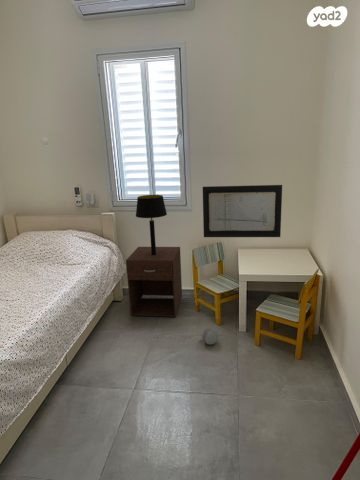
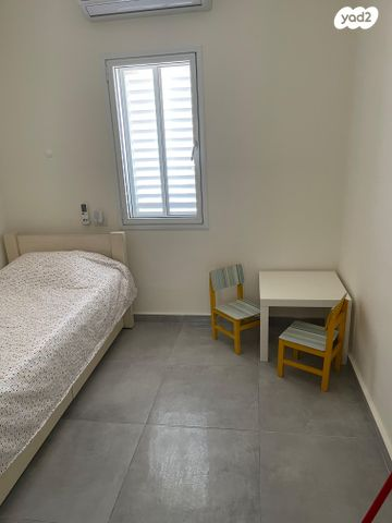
- nightstand (155, 280)
- ball (210, 336)
- wall art (241, 211)
- table lamp (152, 225)
